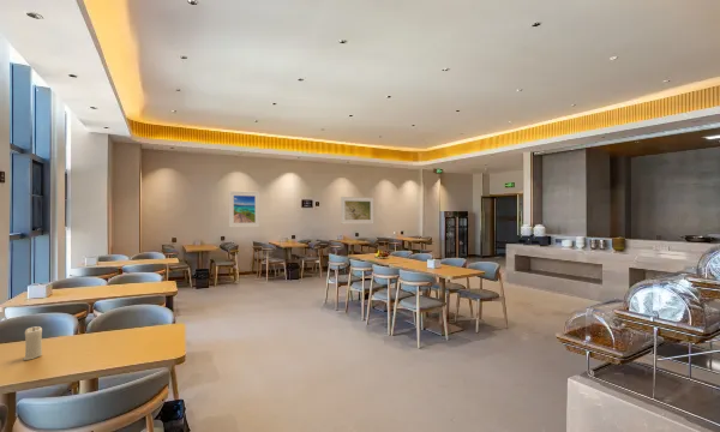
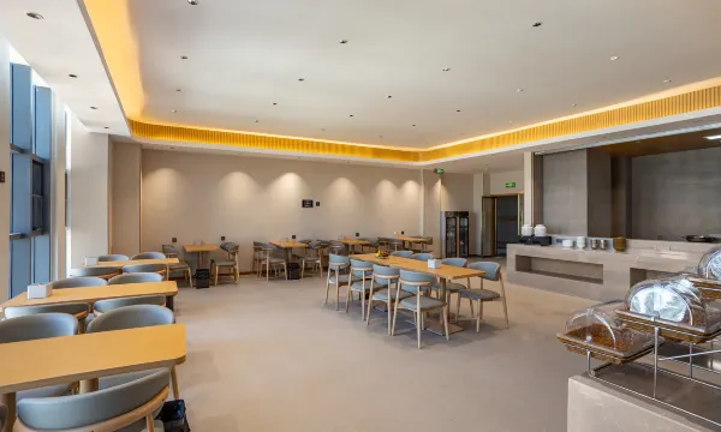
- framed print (244, 209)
- candle (32, 342)
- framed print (358, 210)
